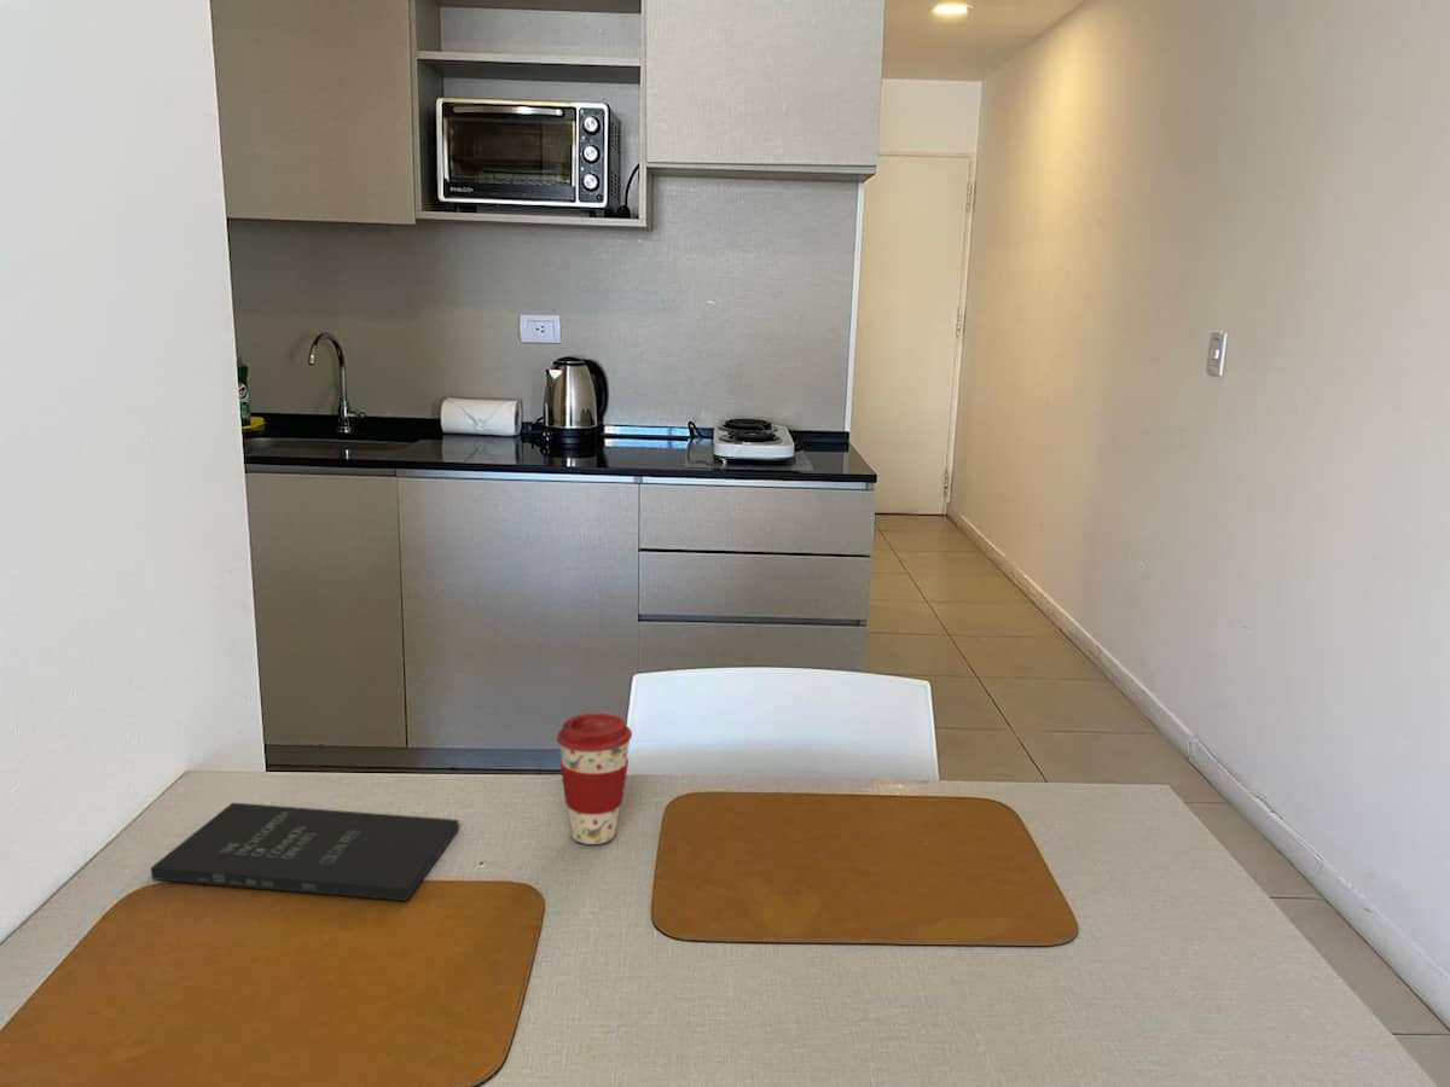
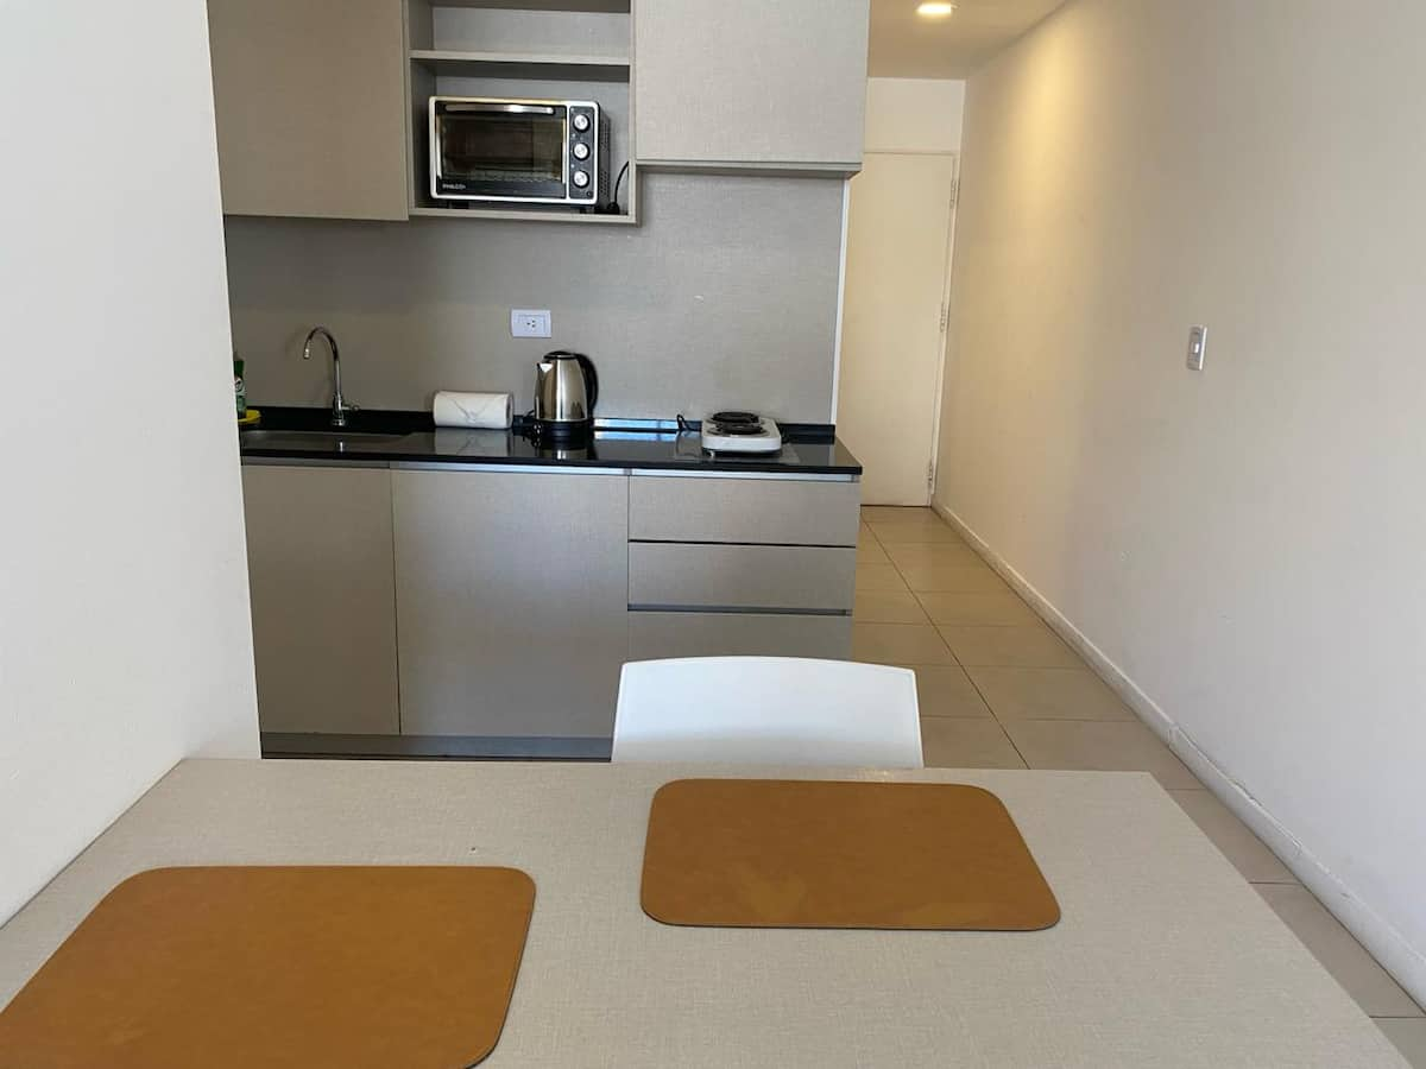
- coffee cup (593, 779)
- book (313, 848)
